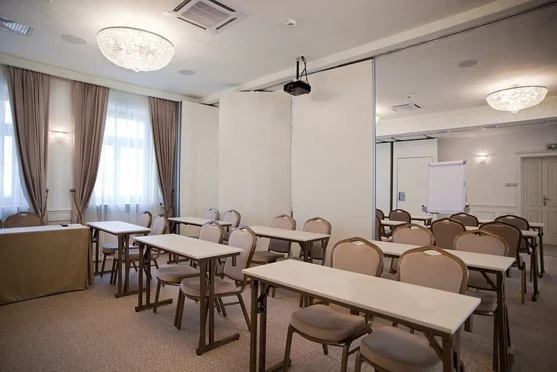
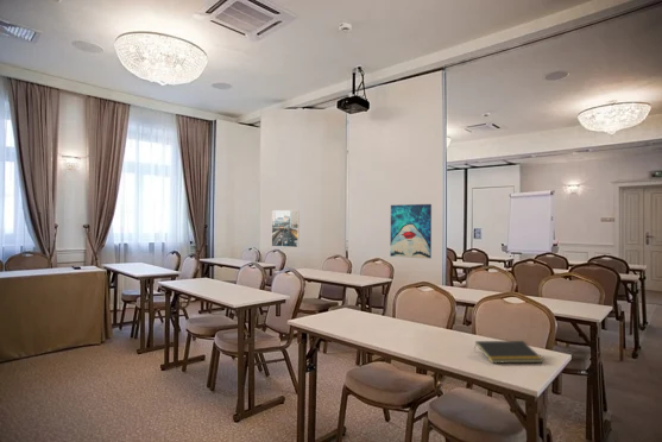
+ notepad (507, 351)
+ wall art (410, 231)
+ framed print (285, 228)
